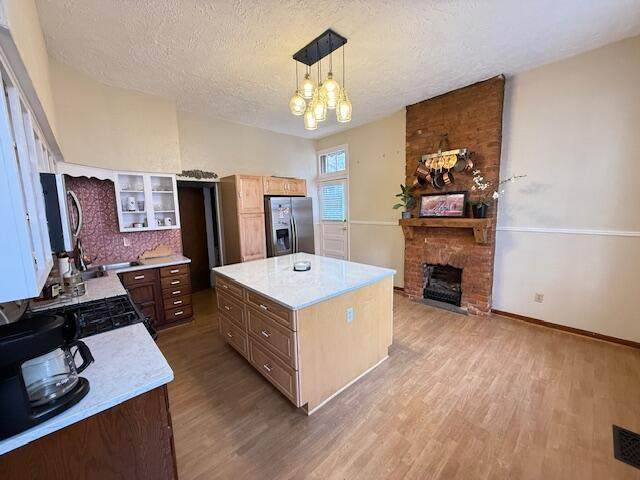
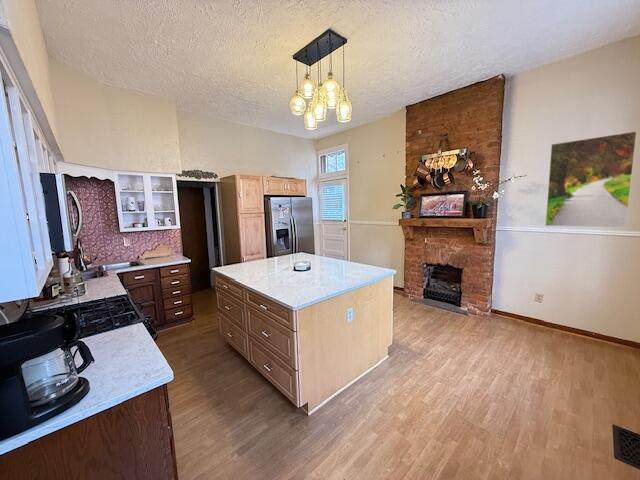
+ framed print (586, 183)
